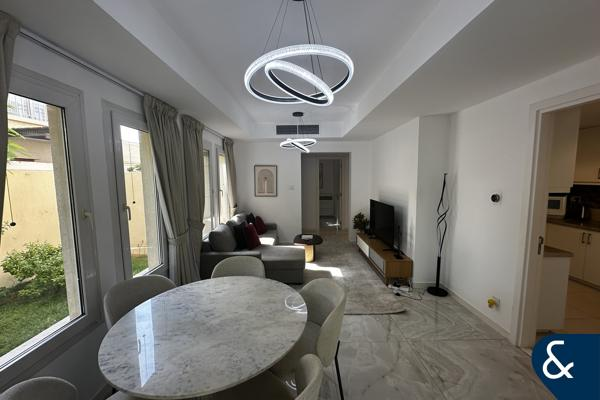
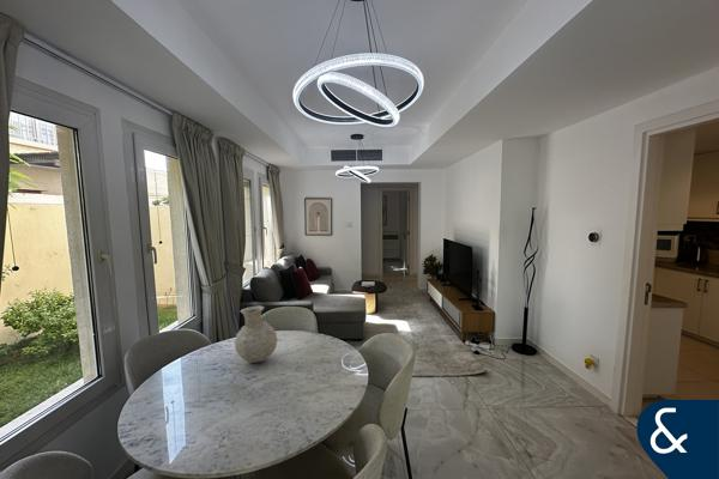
+ vase (255, 334)
